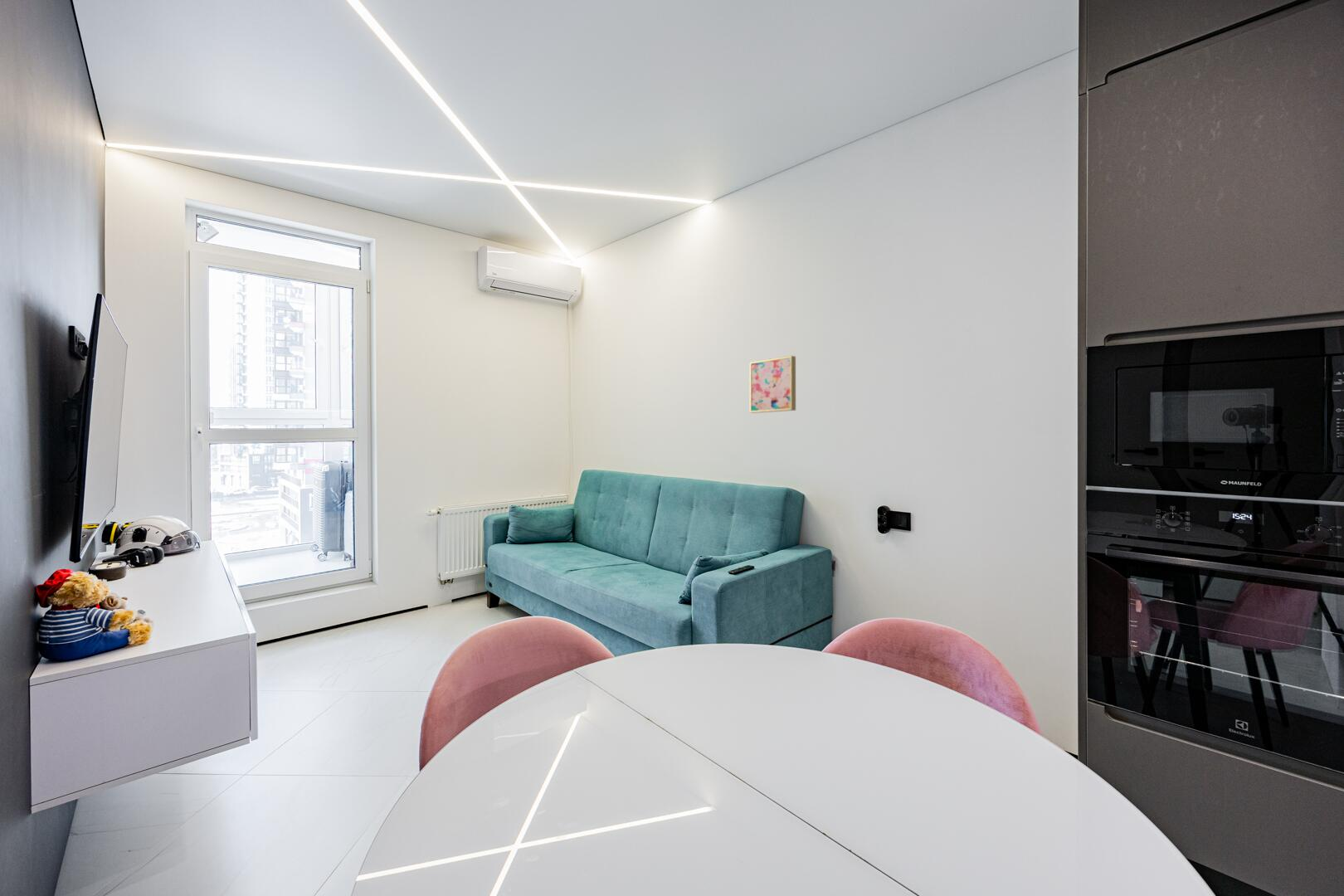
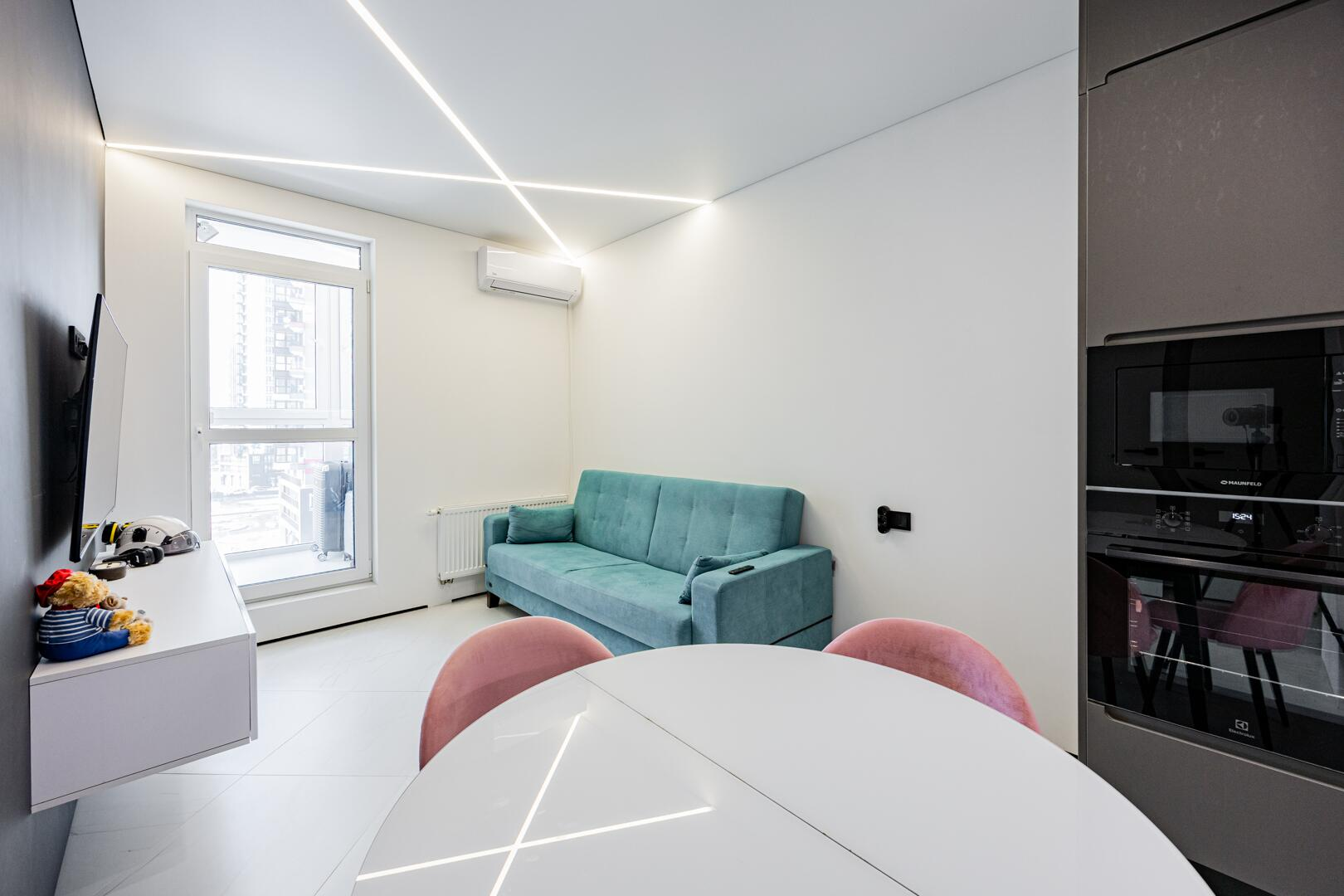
- wall art (772, 385)
